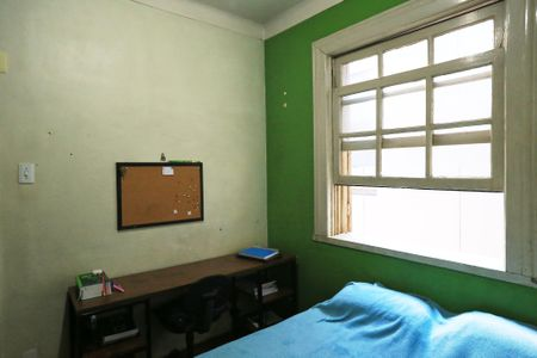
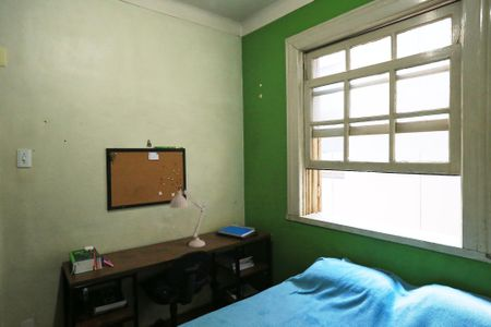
+ desk lamp (183, 207)
